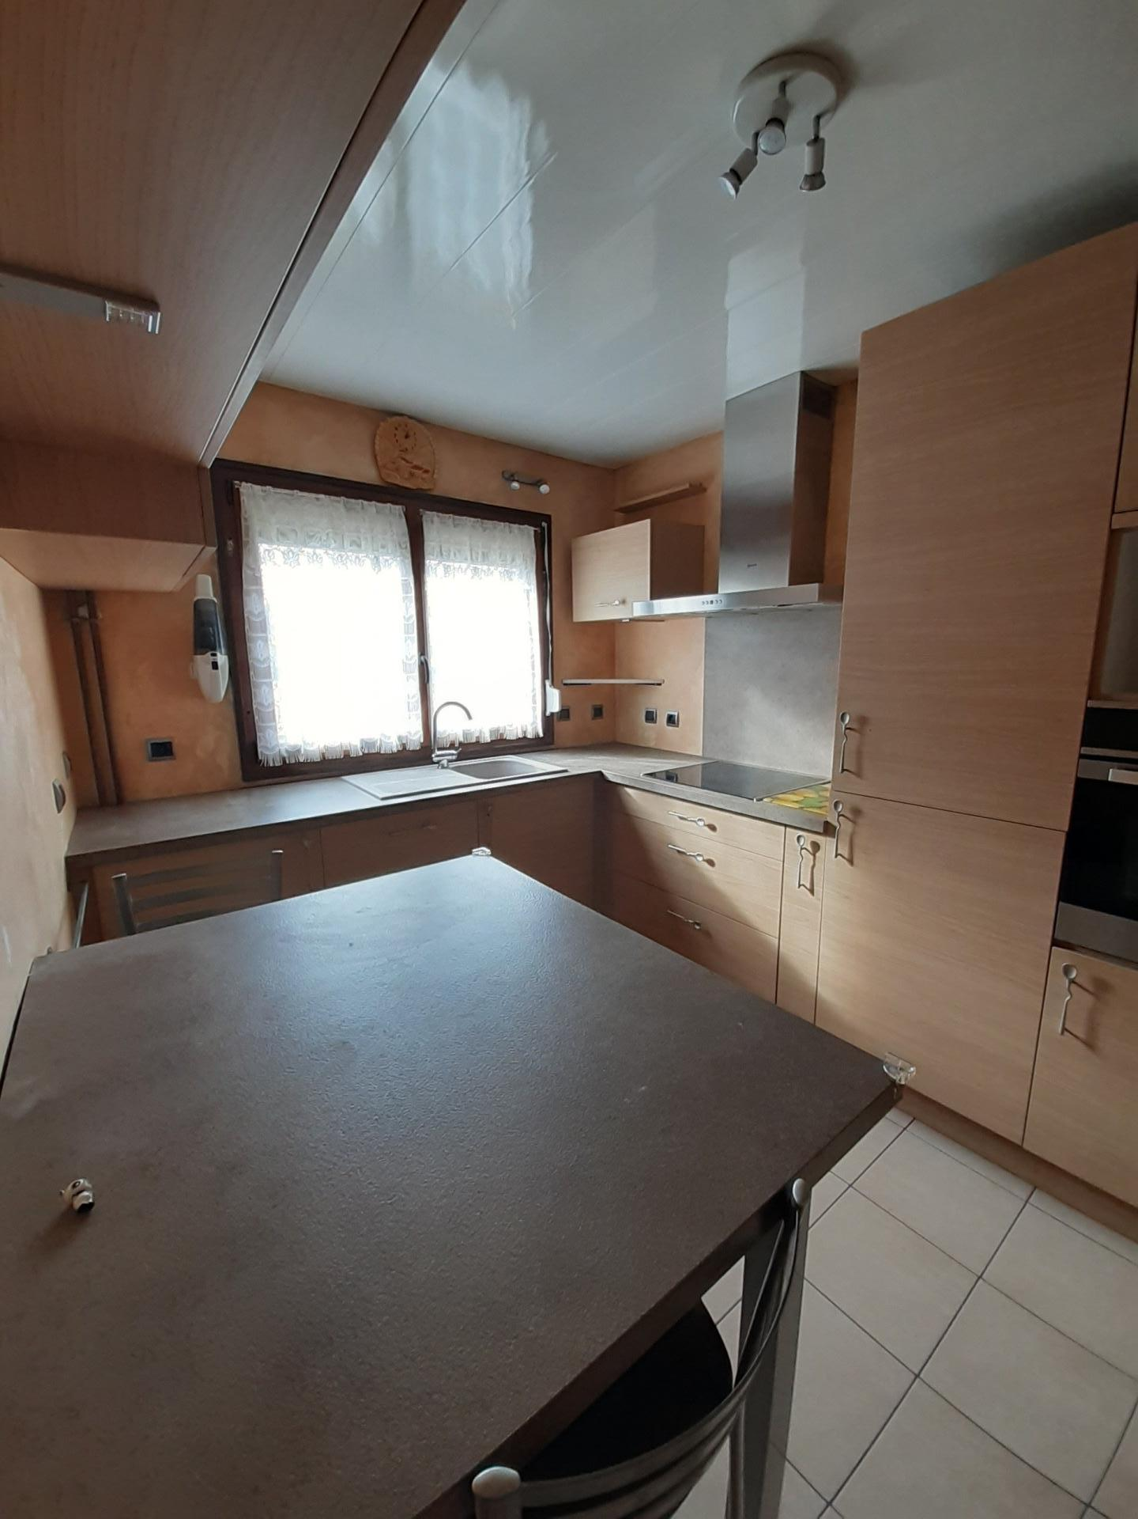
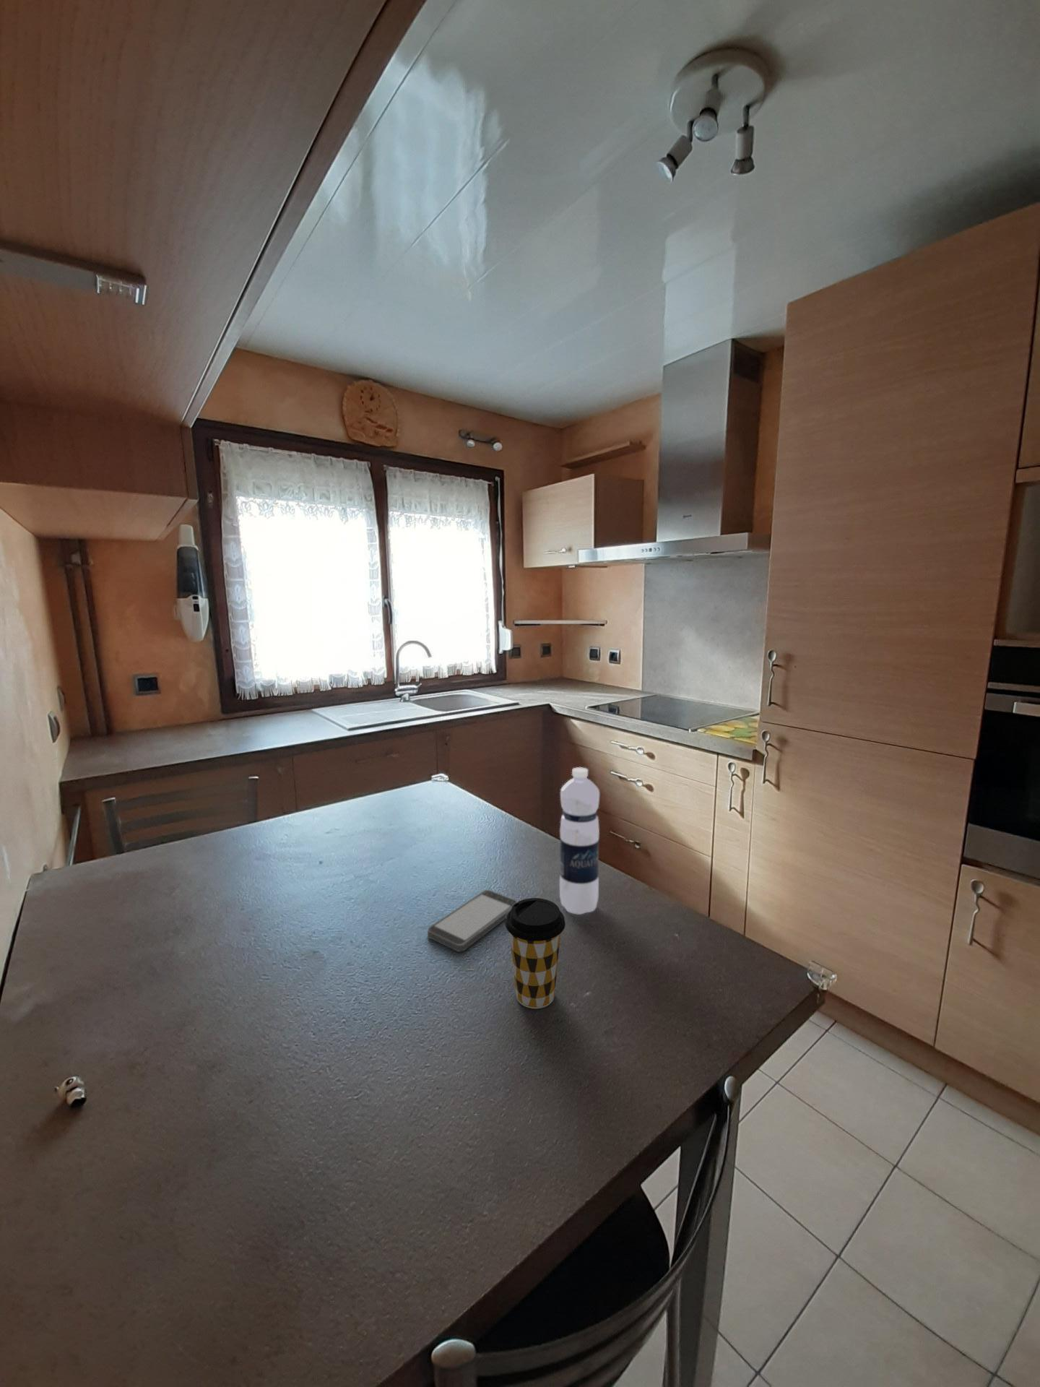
+ coffee cup (535, 952)
+ smartphone (474, 917)
+ water bottle (579, 839)
